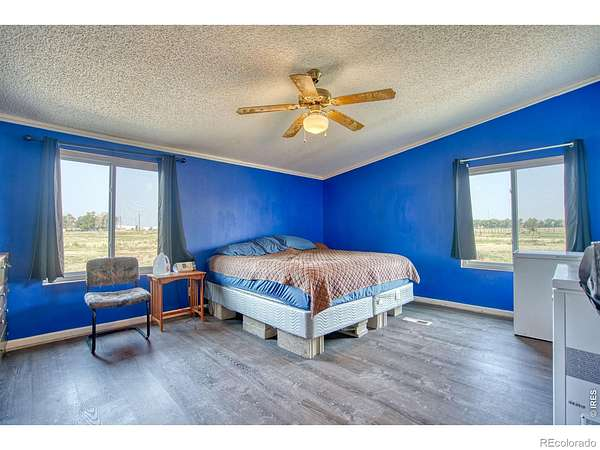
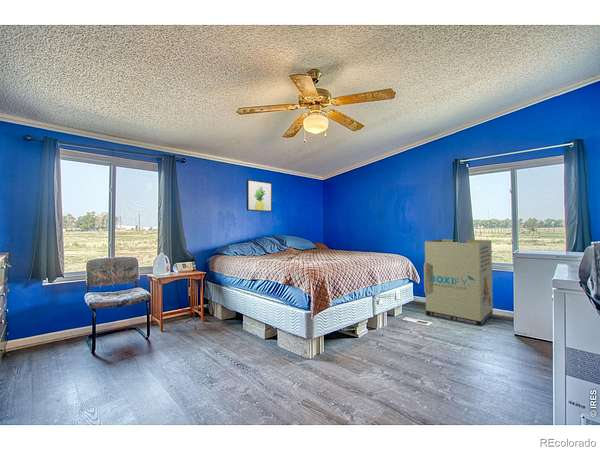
+ wall art (259, 196)
+ cardboard box (458, 277)
